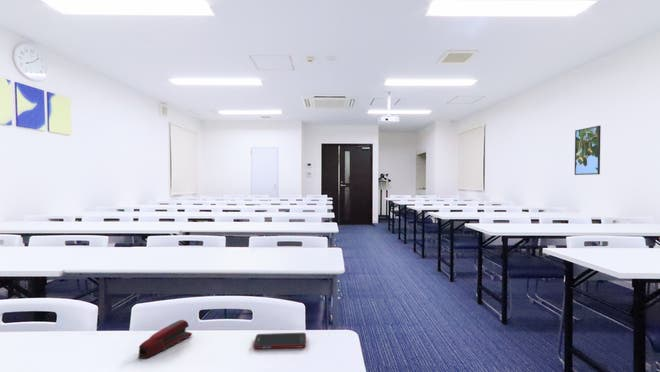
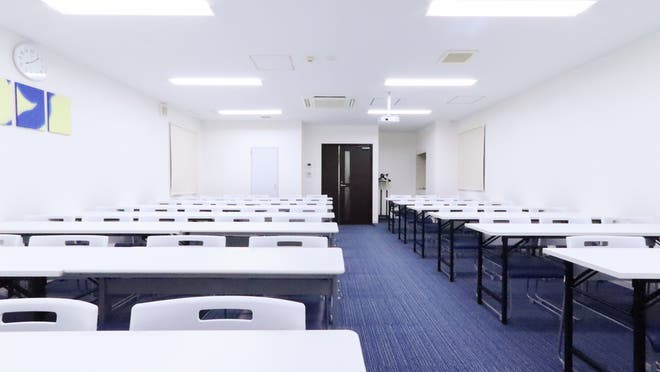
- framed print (586, 151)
- cell phone (280, 340)
- stapler (166, 336)
